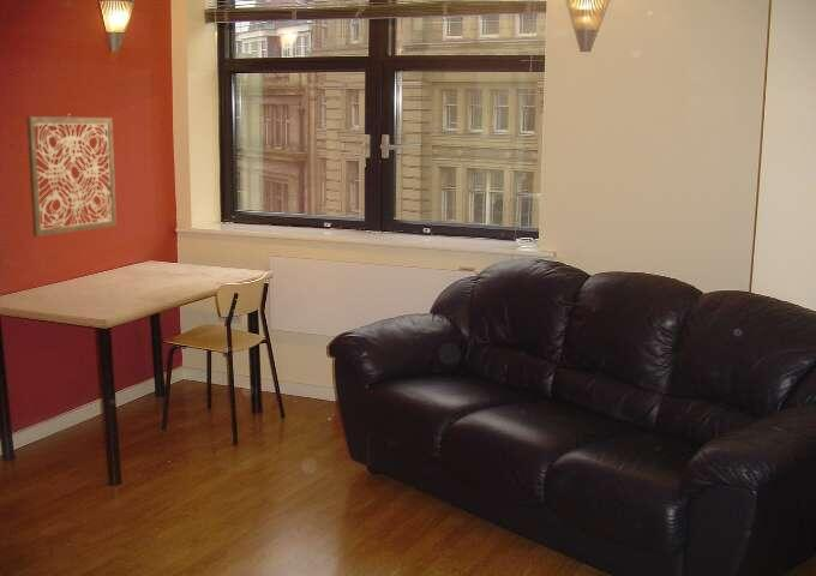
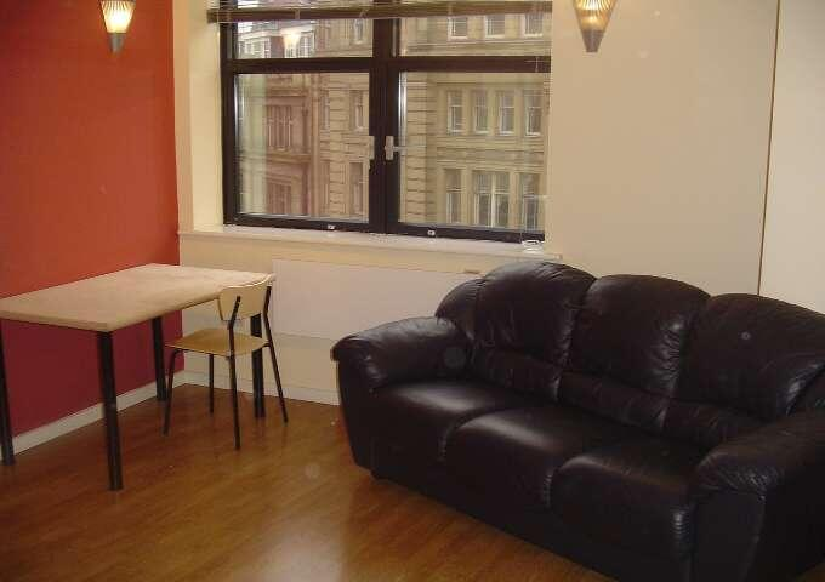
- wall art (71, 174)
